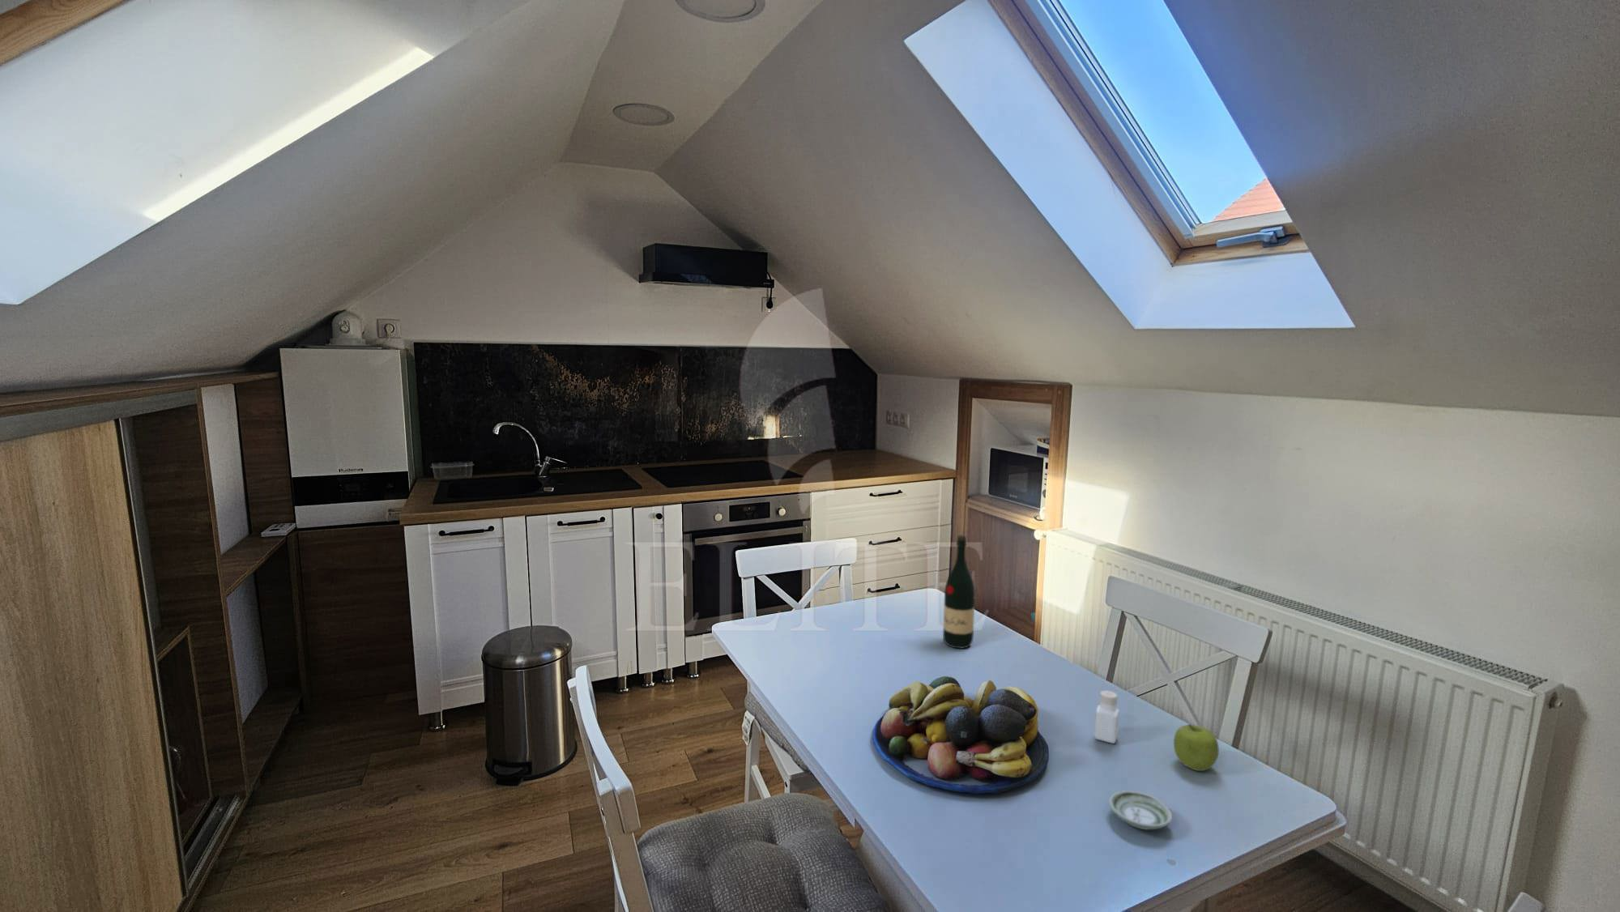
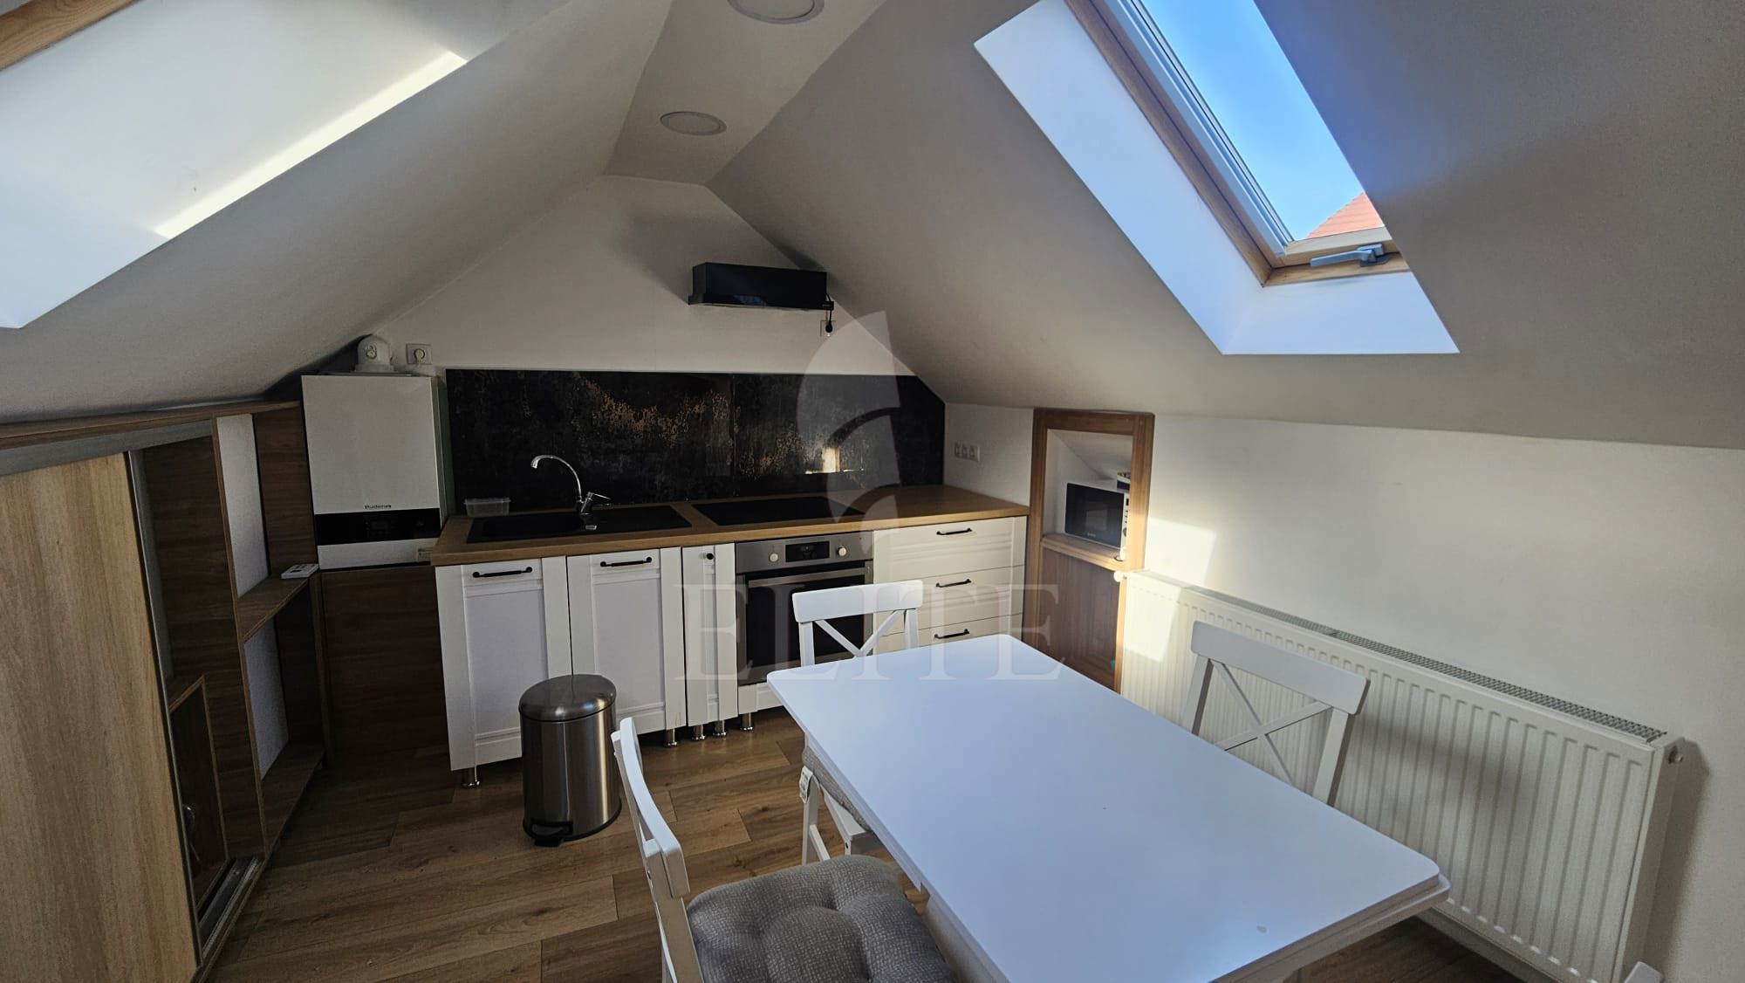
- pepper shaker (1107, 716)
- saucer (1139, 813)
- fruit bowl (957, 713)
- fruit (1196, 745)
- wine bottle (959, 589)
